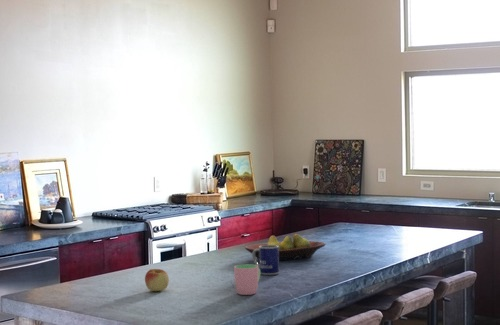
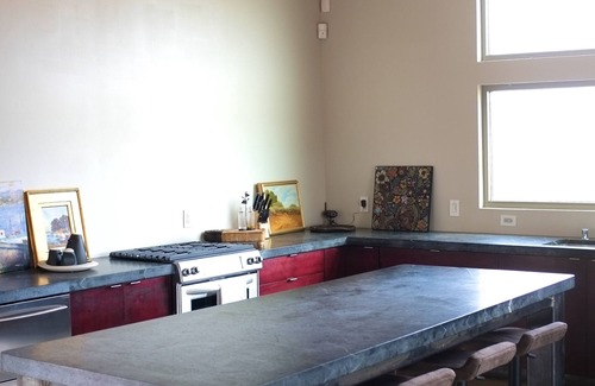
- fruit bowl (285, 246)
- mug (265, 259)
- apple (157, 279)
- cup (249, 279)
